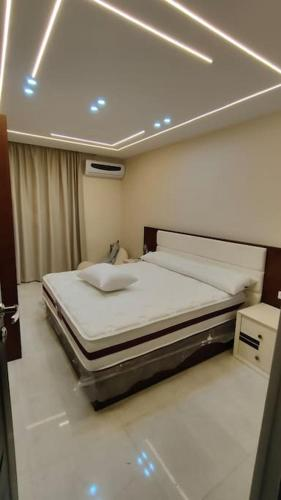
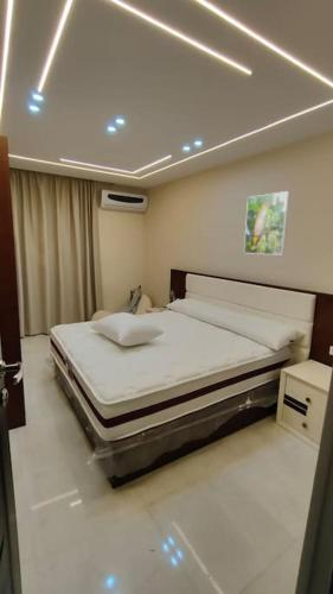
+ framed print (264, 225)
